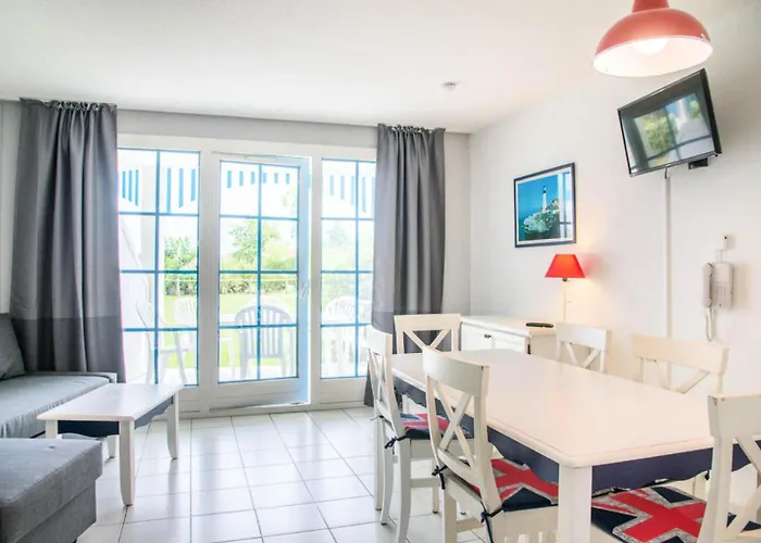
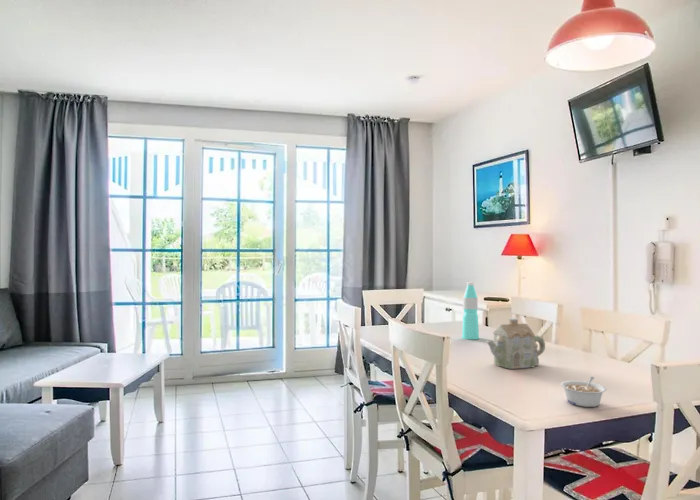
+ water bottle (470, 310)
+ legume (582, 392)
+ teapot (516, 341)
